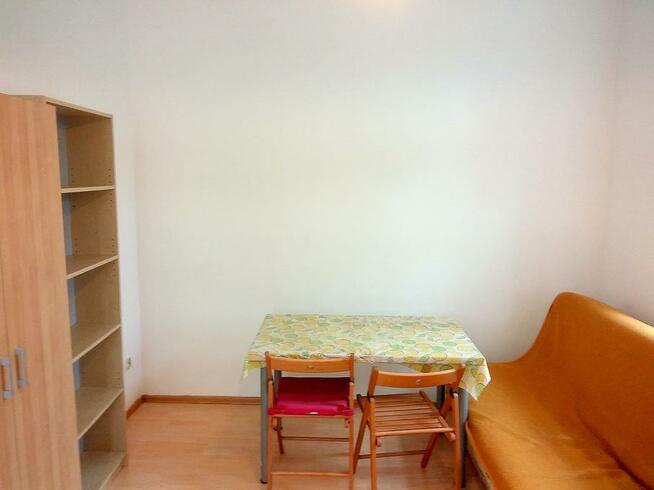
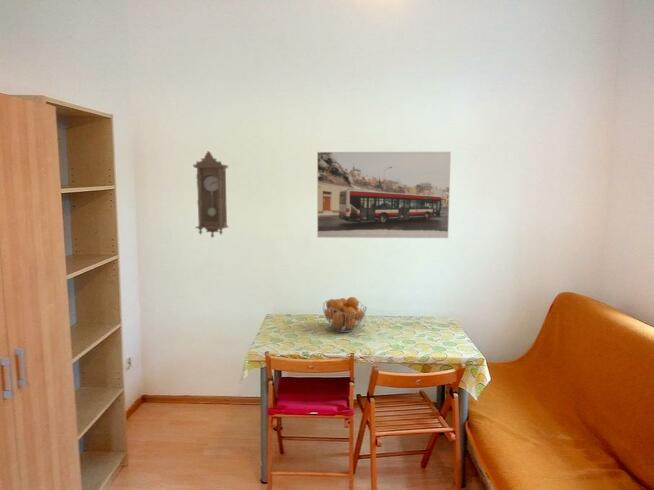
+ fruit basket (344, 313)
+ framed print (382, 195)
+ pendulum clock (211, 195)
